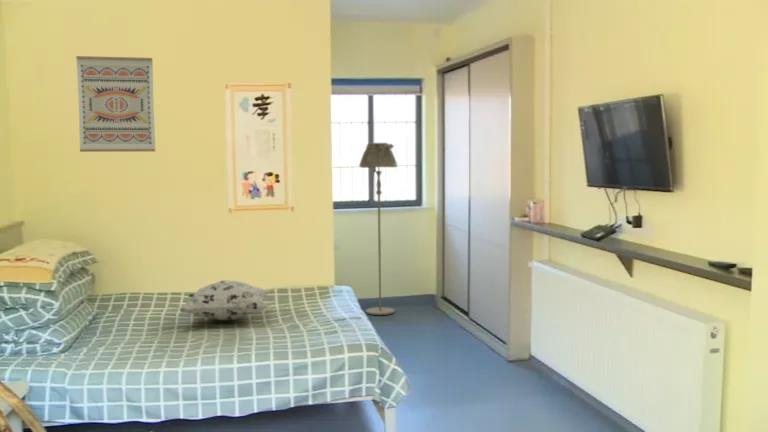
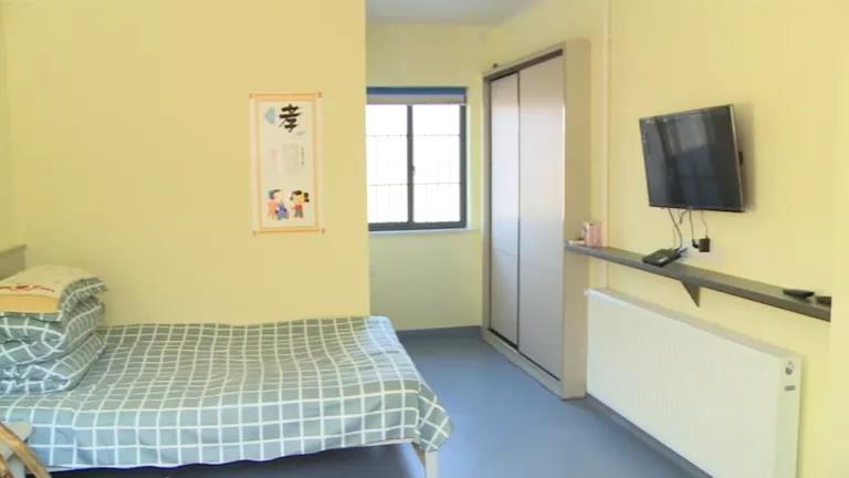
- floor lamp (379, 228)
- wall art (116, 104)
- decorative pillow (227, 300)
